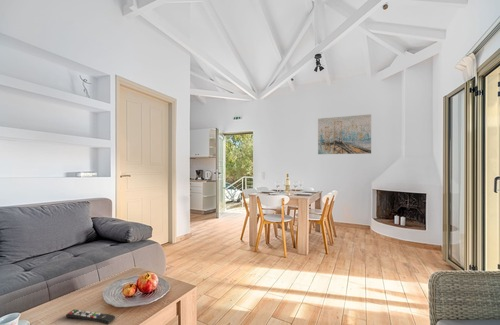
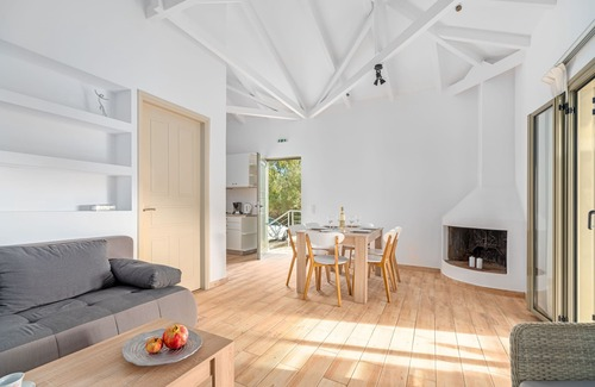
- remote control (90, 316)
- wall art (343, 135)
